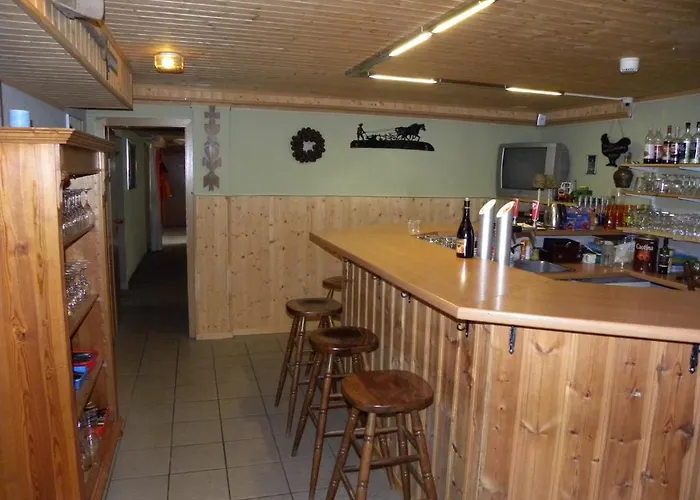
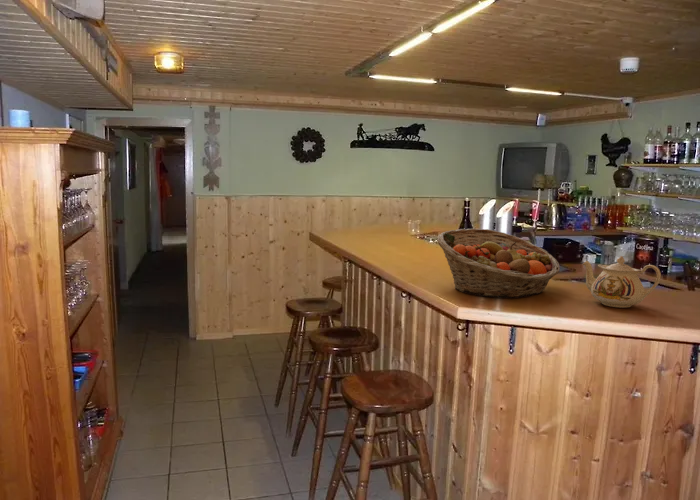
+ teapot (618, 280)
+ fruit basket (497, 261)
